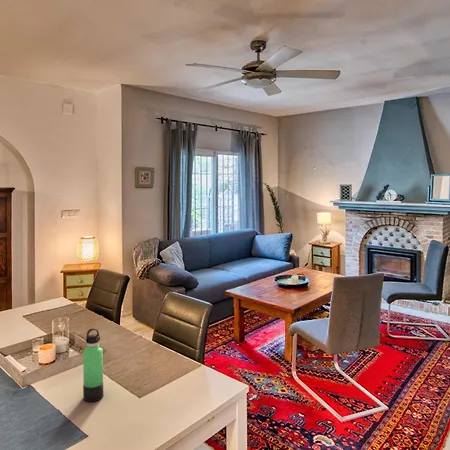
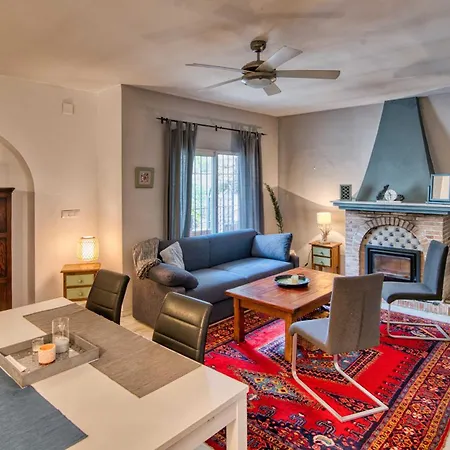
- thermos bottle (93, 362)
